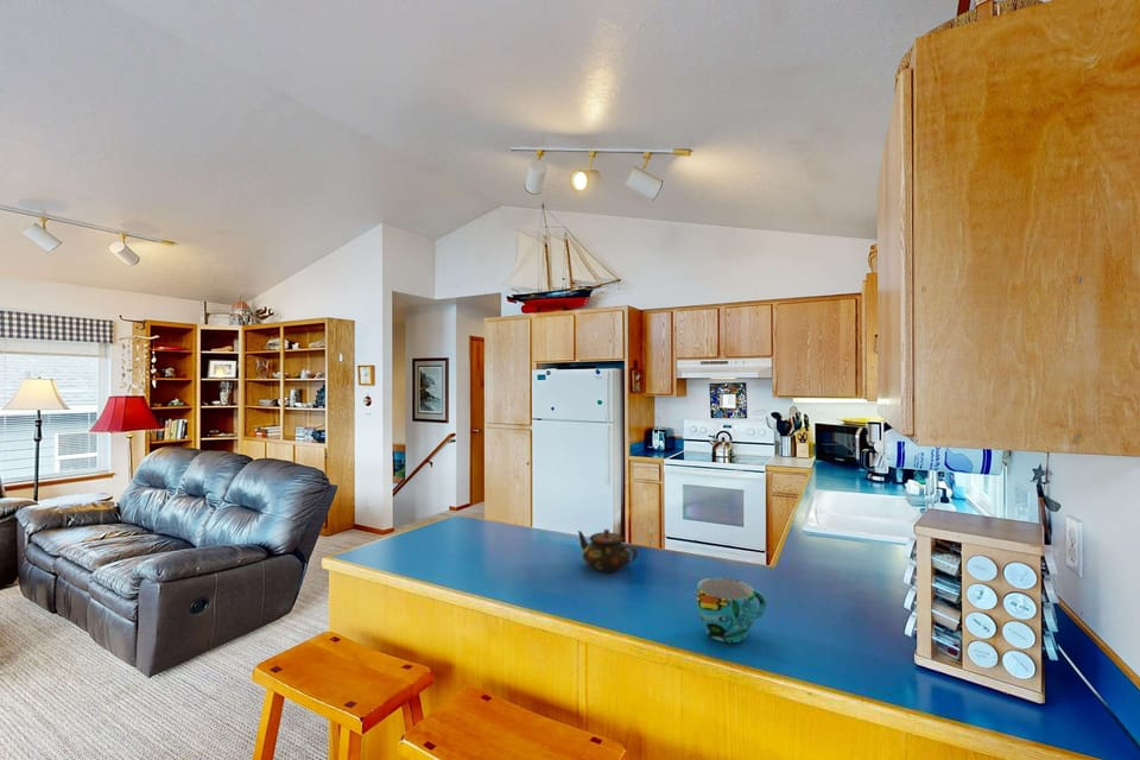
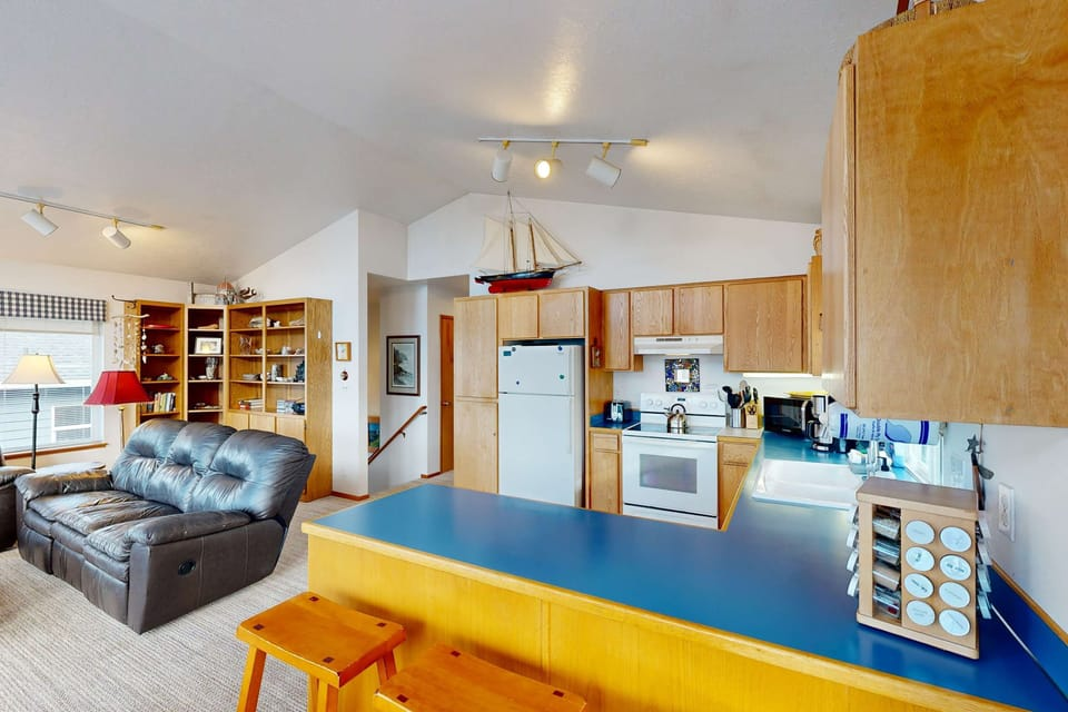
- cup (728, 609)
- teapot (606, 547)
